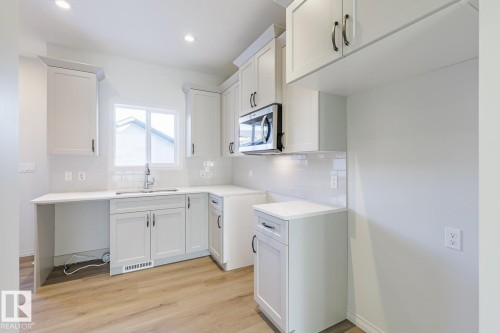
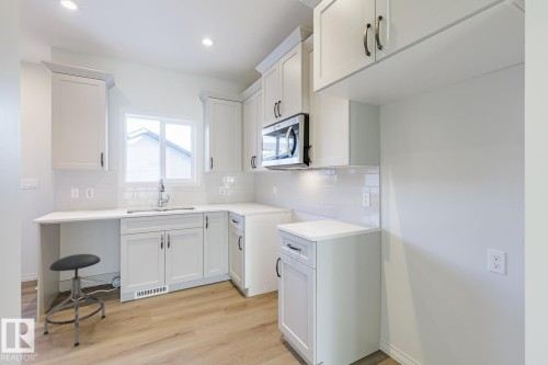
+ stool (72, 293)
